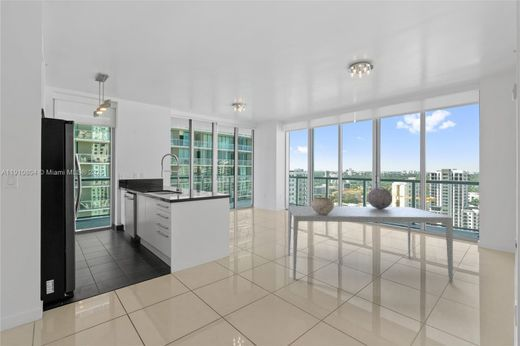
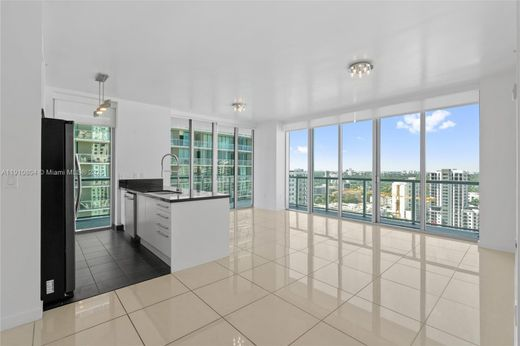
- ceramic pot (322, 205)
- decorative globe (379, 197)
- dining table (358, 221)
